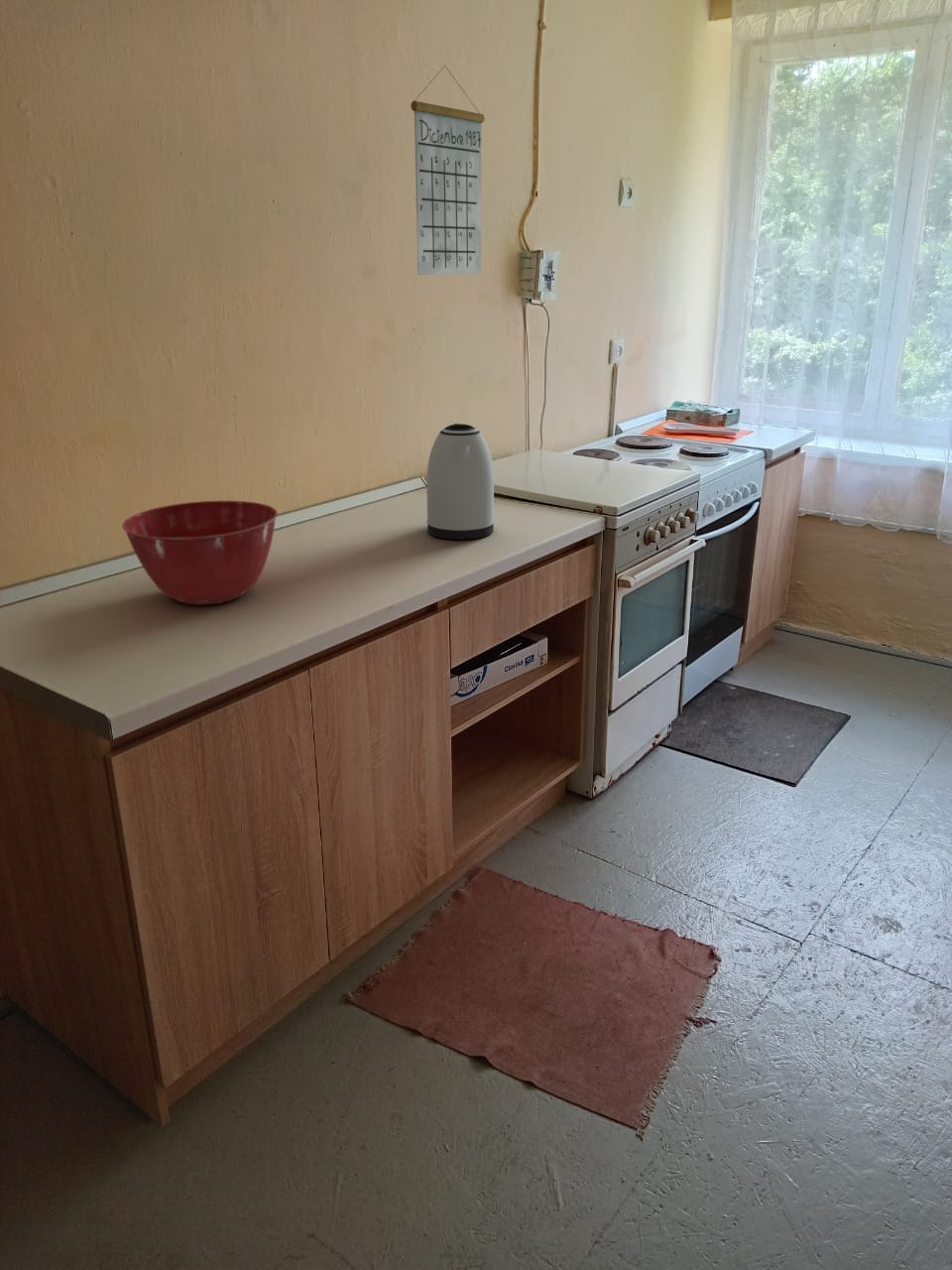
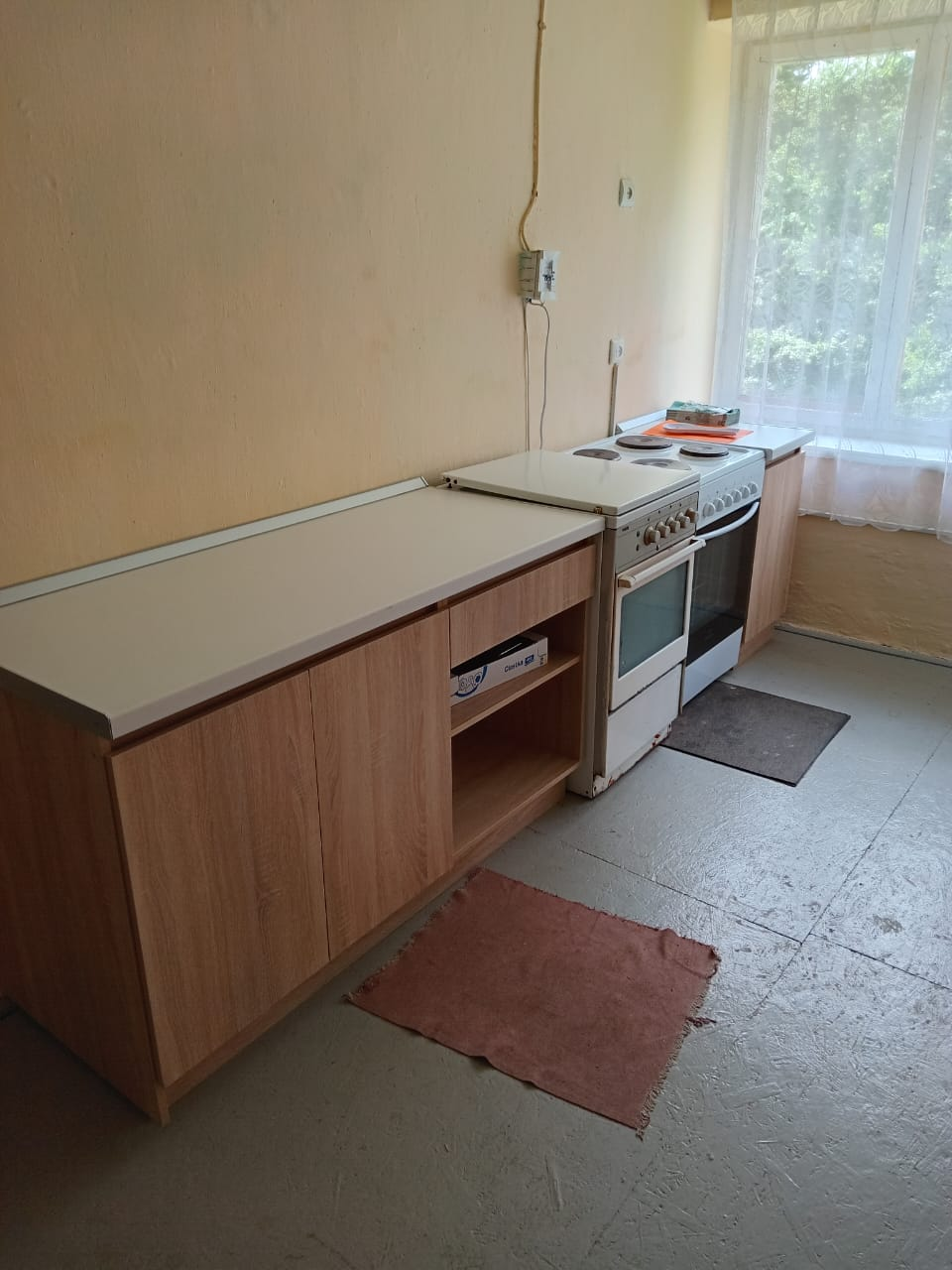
- mixing bowl (205, 556)
- kettle (459, 475)
- calendar (449, 173)
